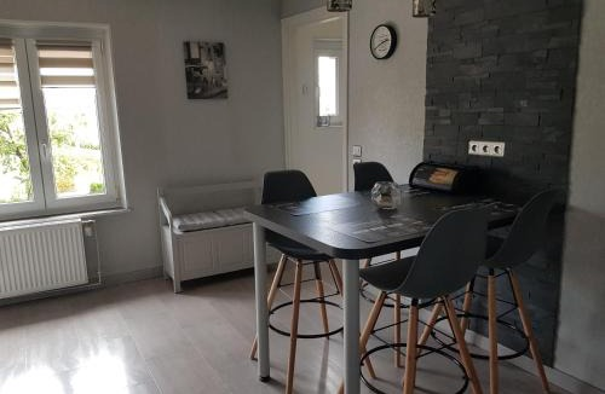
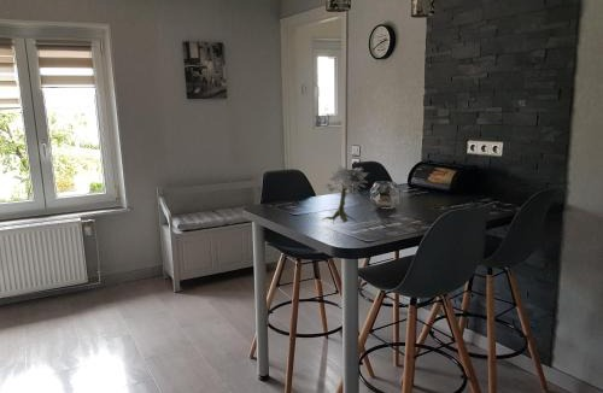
+ bonsai tree (344, 198)
